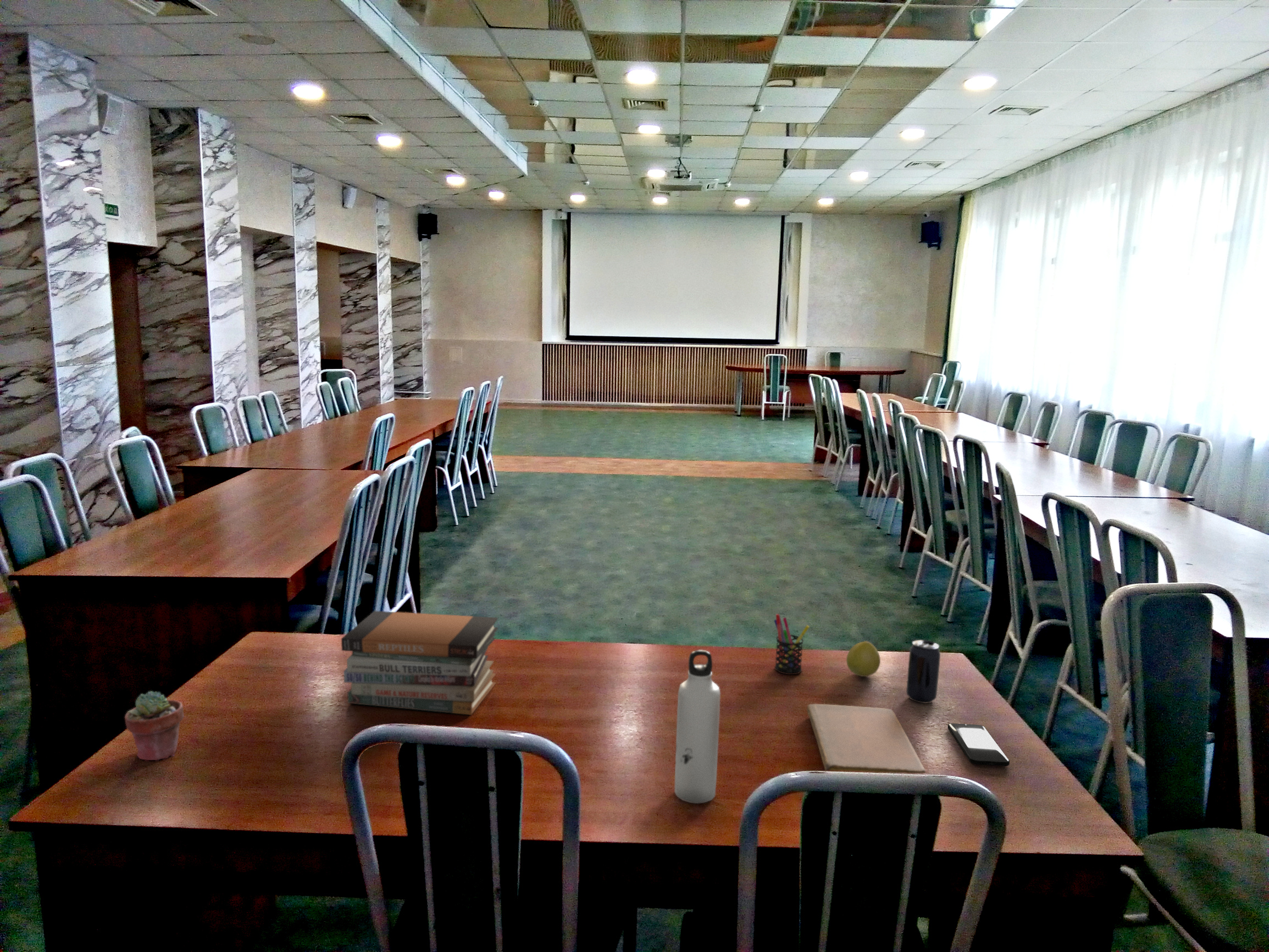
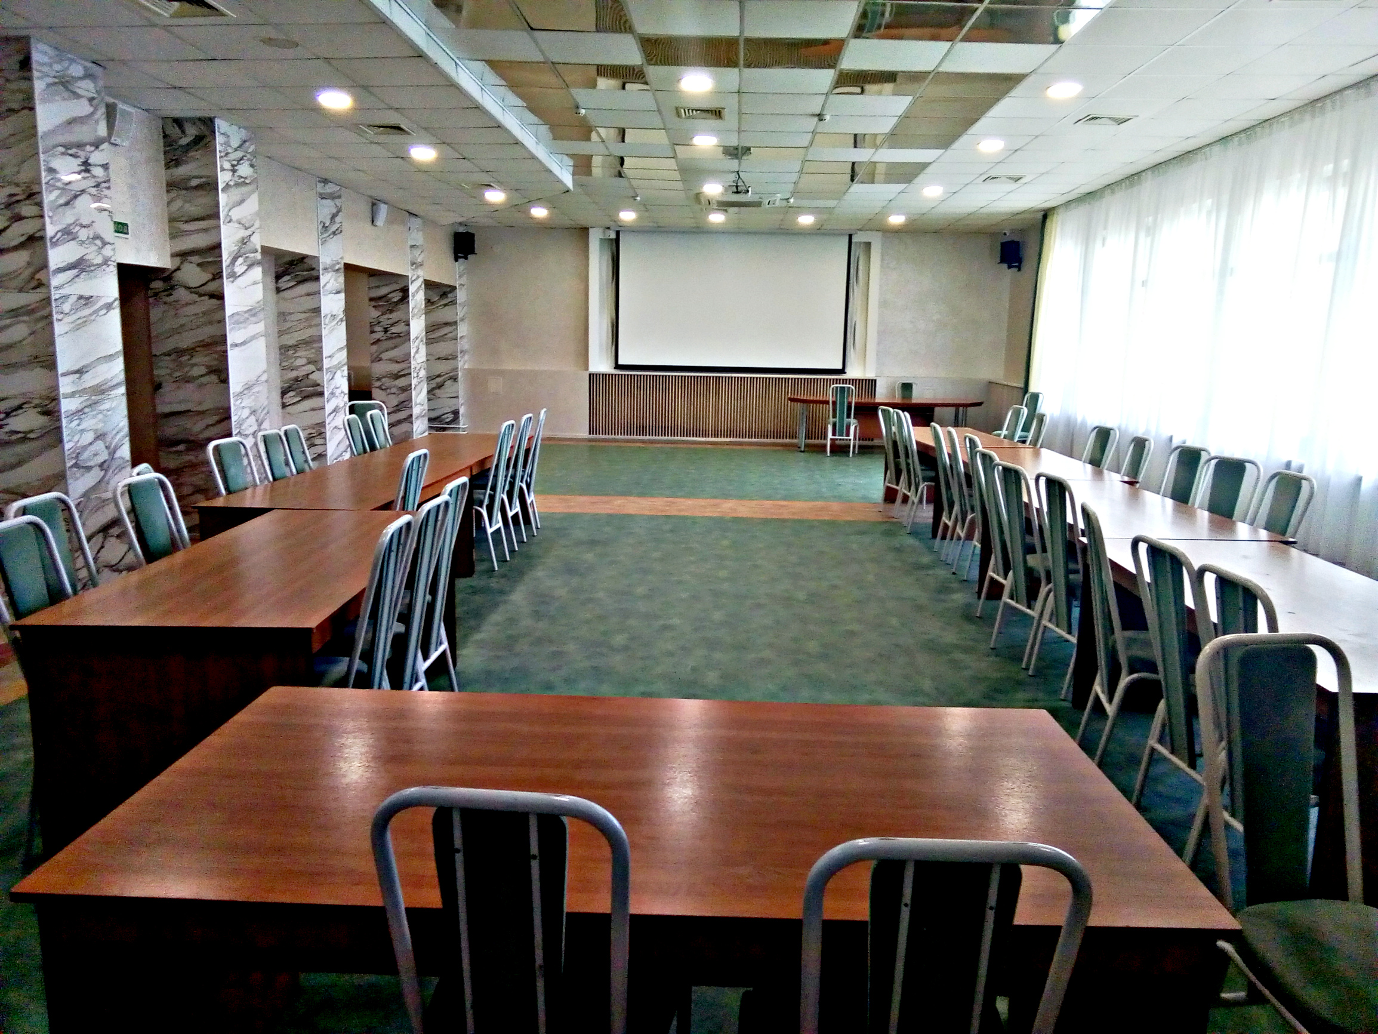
- potted succulent (155, 723)
- beverage can (923, 671)
- pen holder (787, 644)
- pear (863, 658)
- water bottle (697, 723)
- smartphone (977, 744)
- notebook (861, 741)
- book stack (422, 660)
